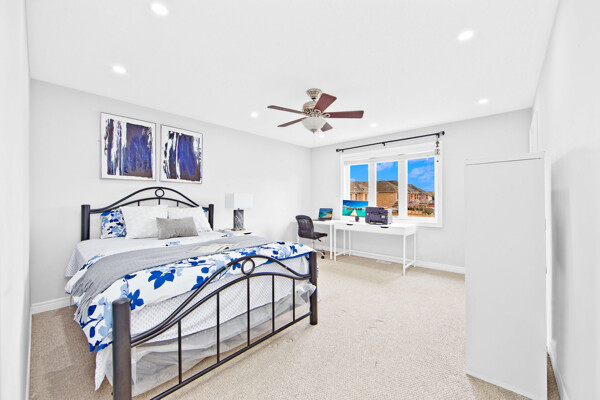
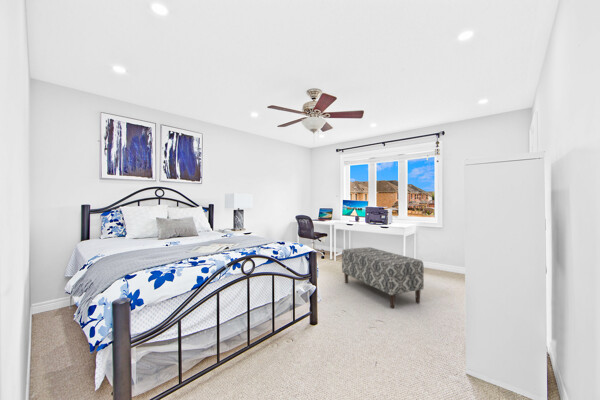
+ bench (378, 273)
